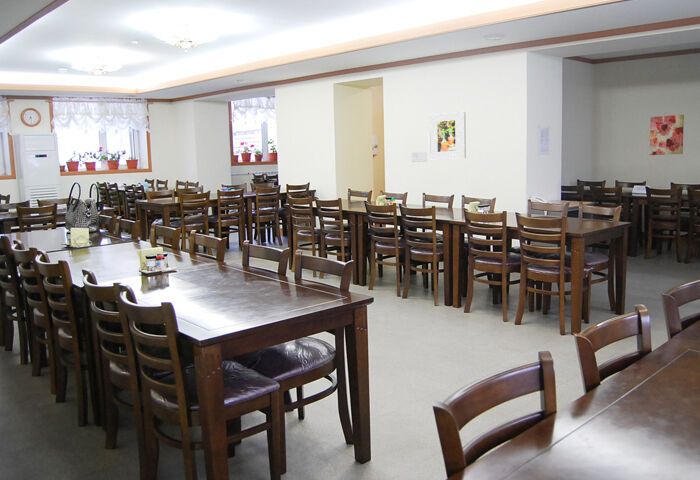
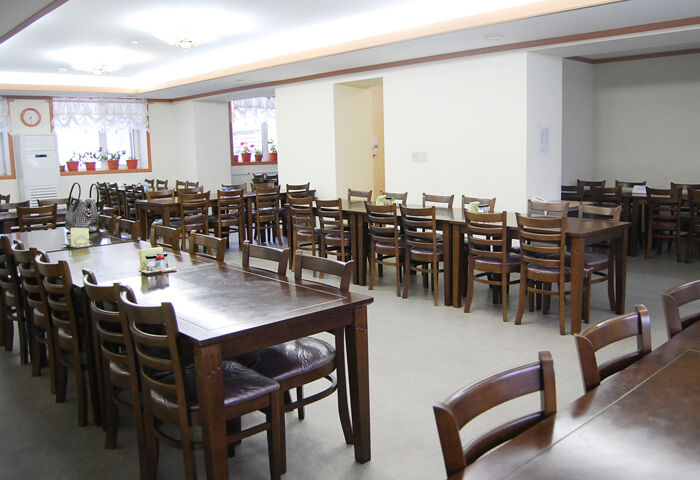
- wall art (666, 135)
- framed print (446, 136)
